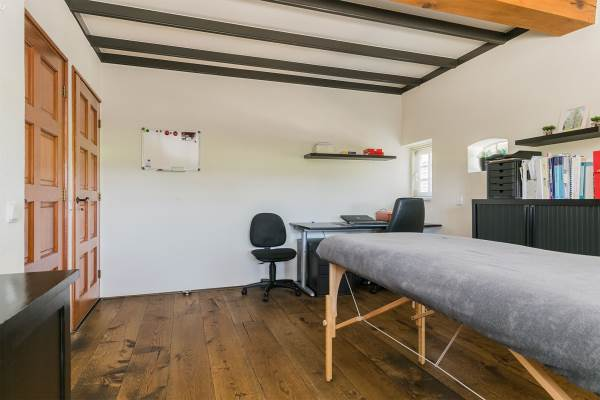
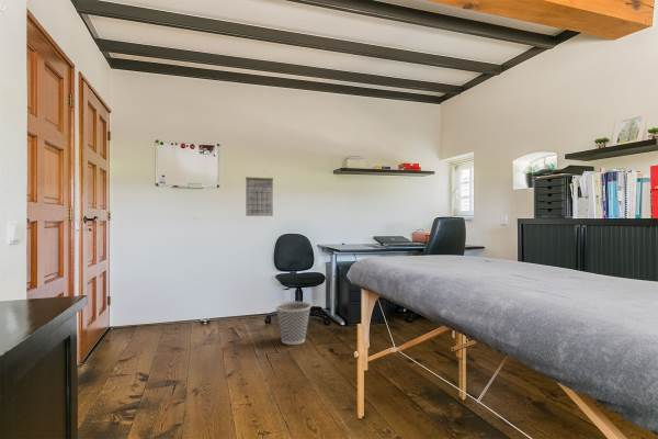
+ calendar (259, 192)
+ wastebasket (293, 323)
